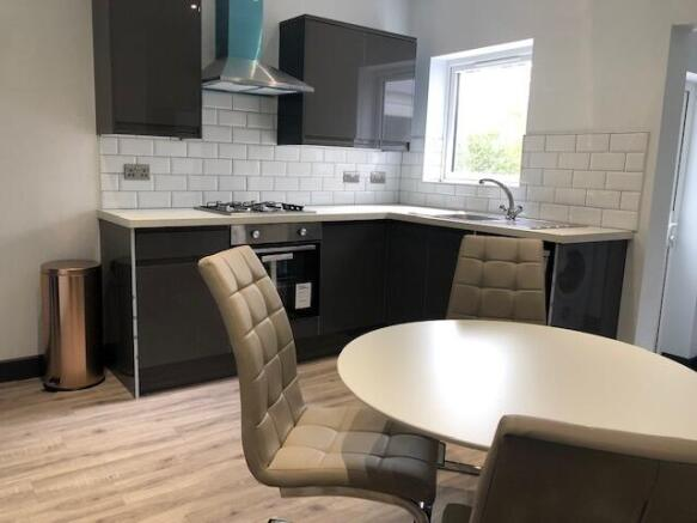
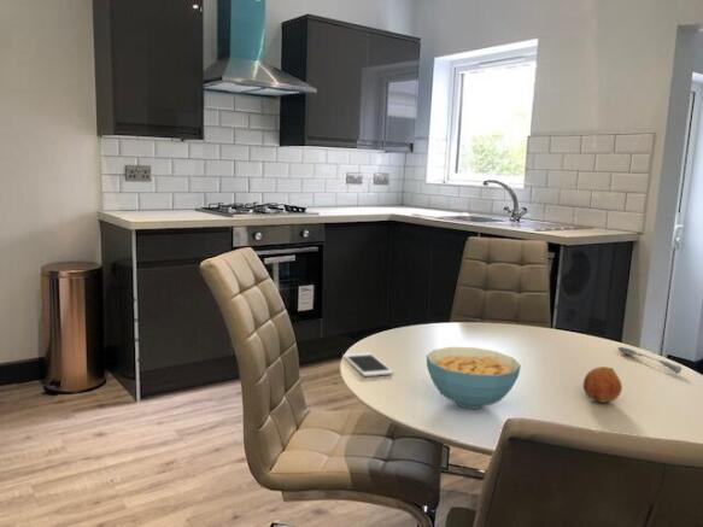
+ cereal bowl (470, 381)
+ soupspoon (646, 356)
+ cell phone (367, 363)
+ fruit (603, 383)
